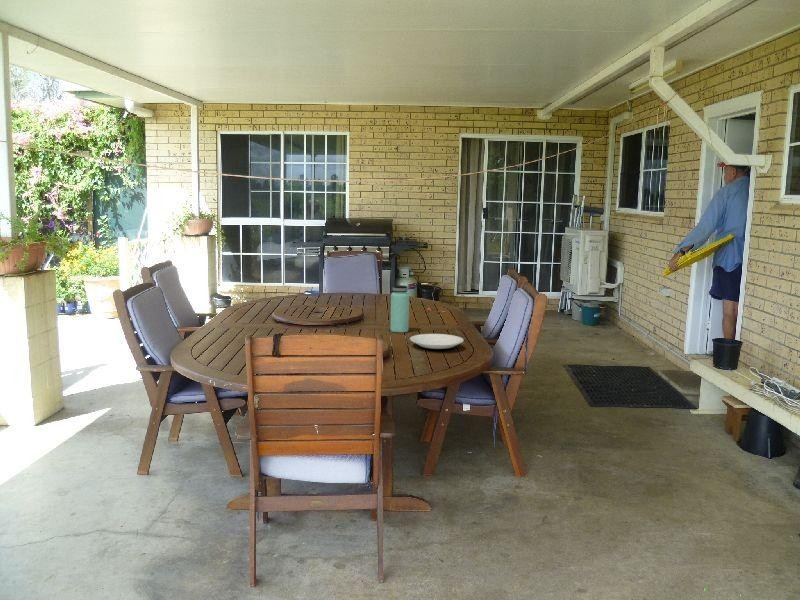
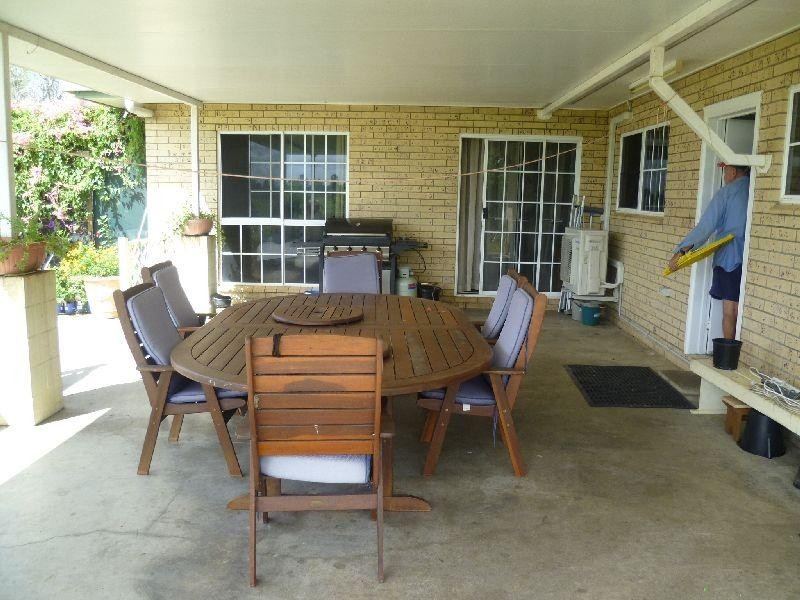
- bottle (399, 308)
- plate (436, 343)
